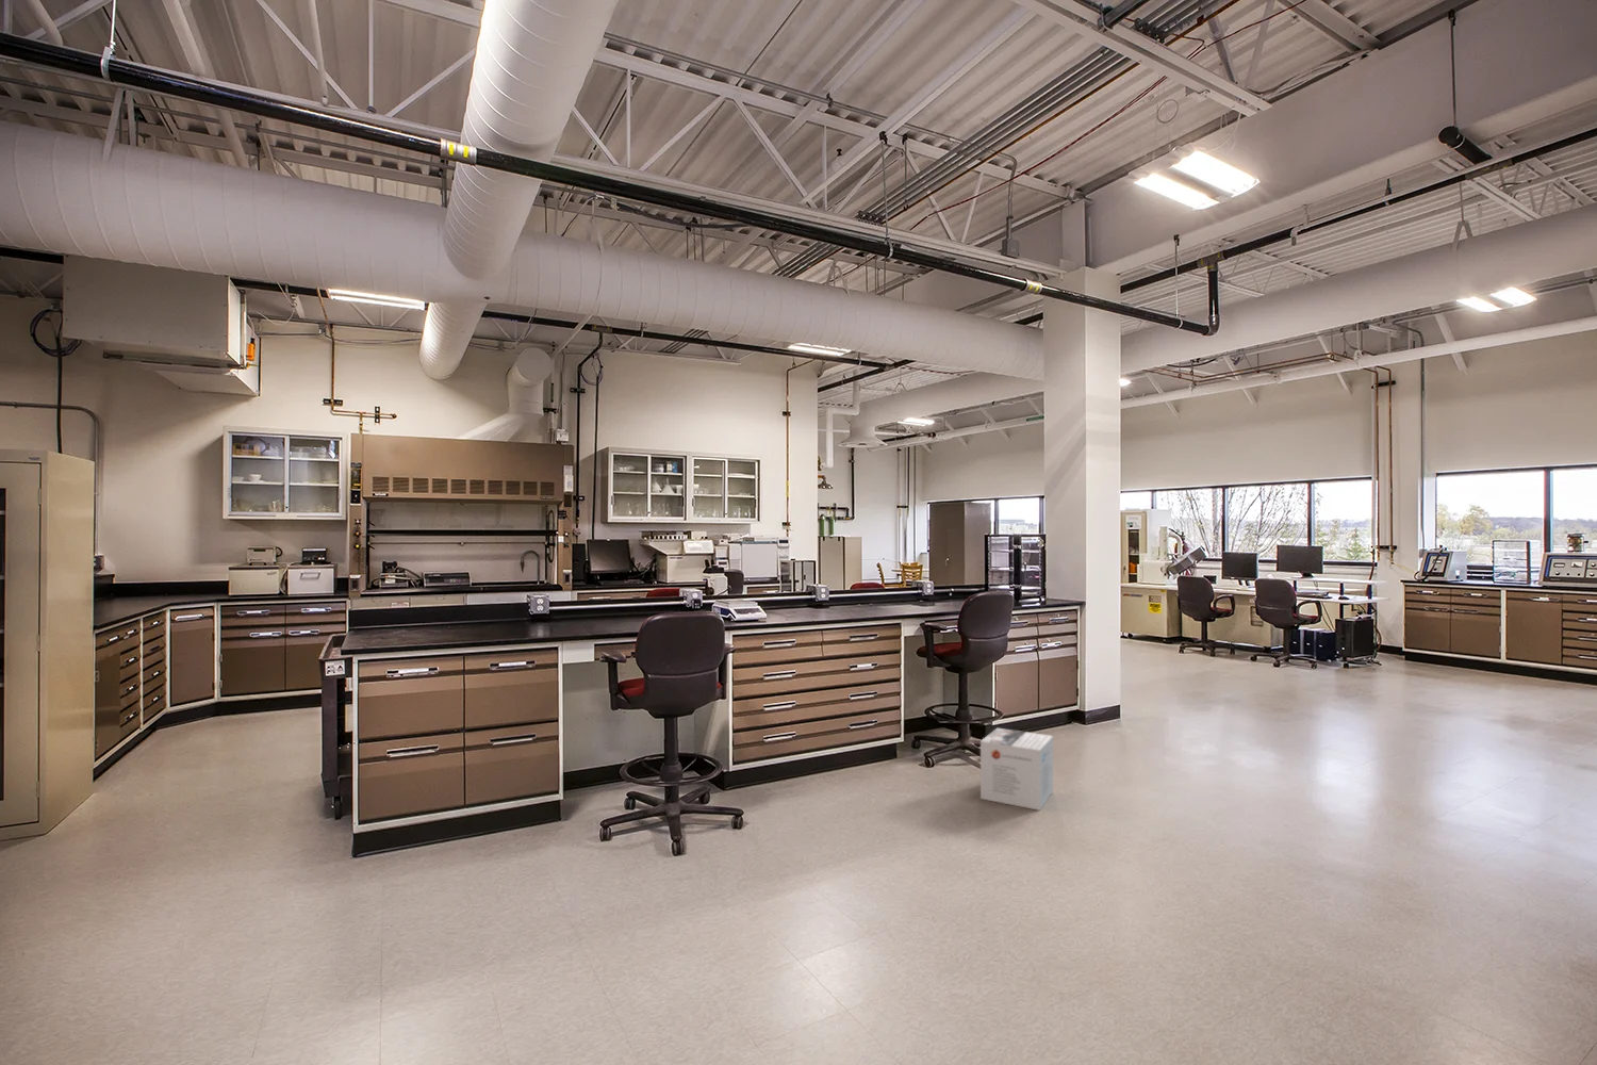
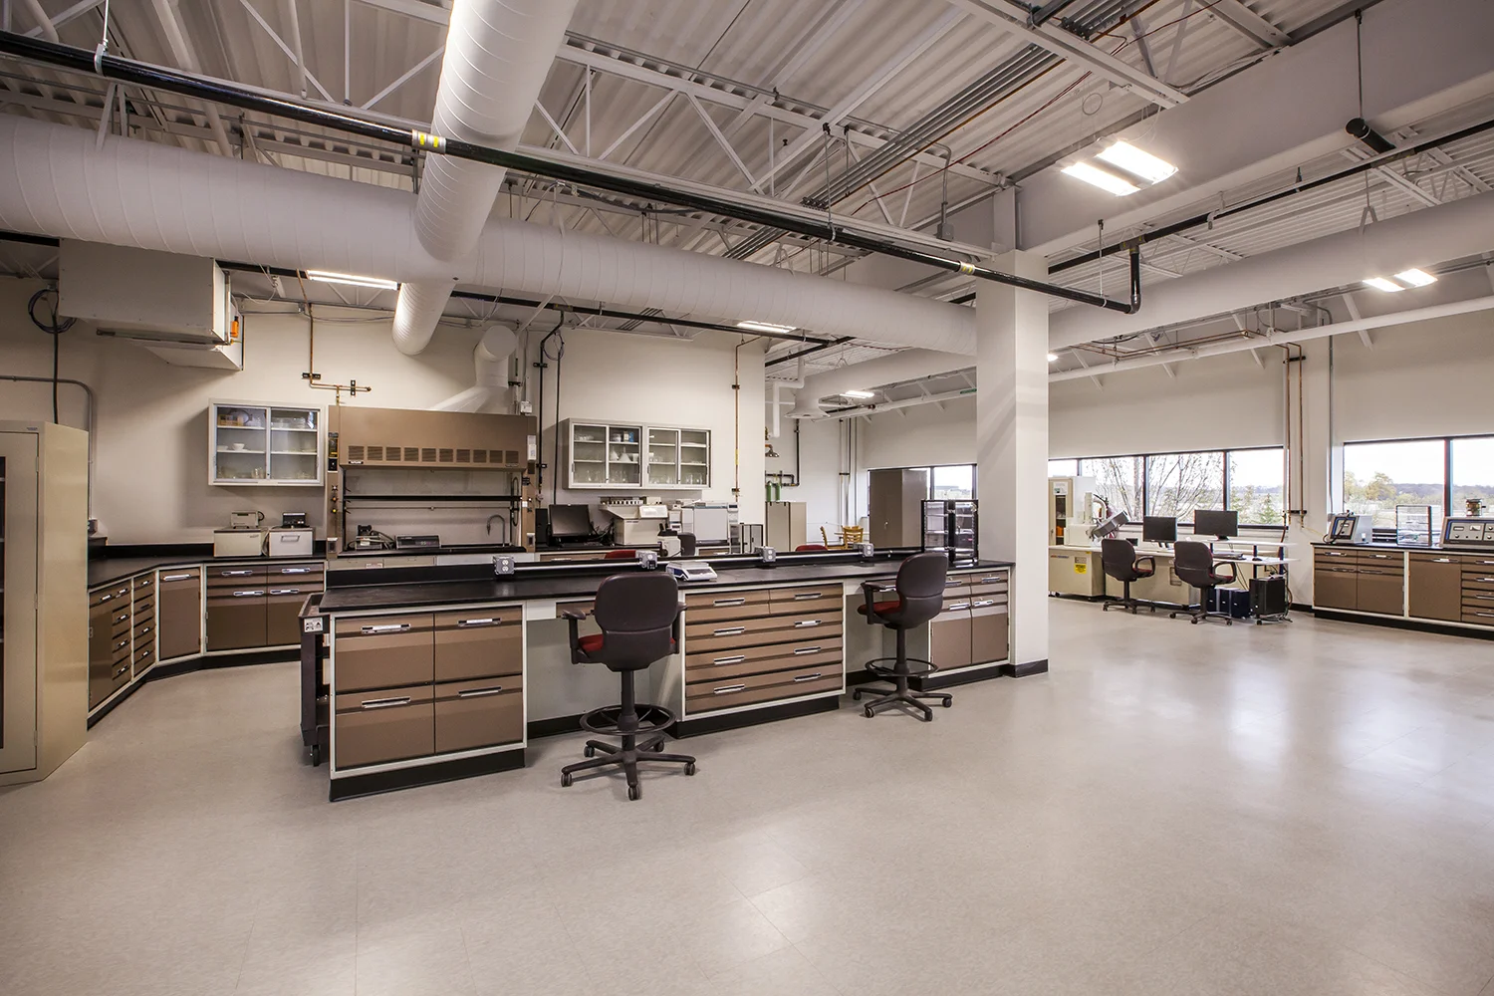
- cardboard box (1017, 767)
